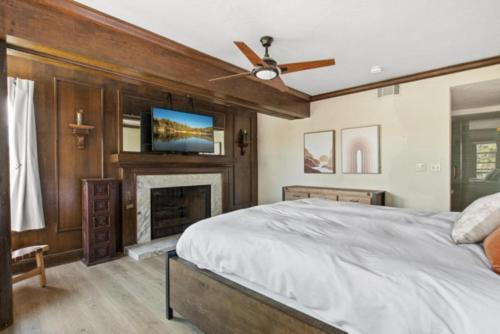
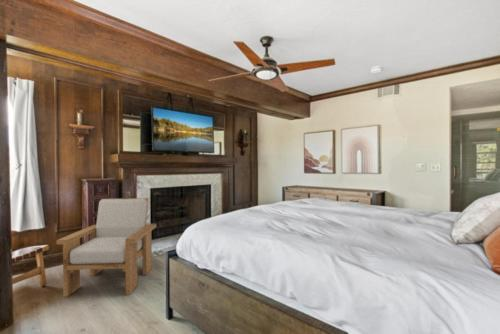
+ armchair (113, 241)
